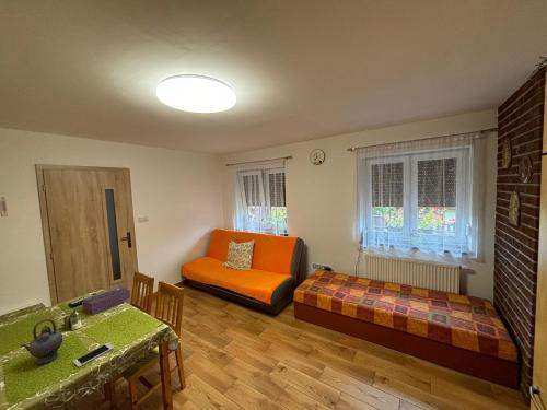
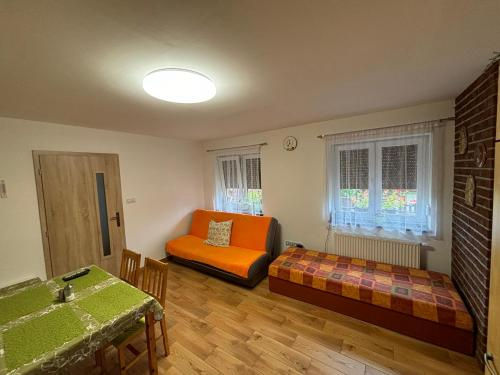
- cell phone (94, 353)
- teapot (42, 340)
- tissue box (107, 298)
